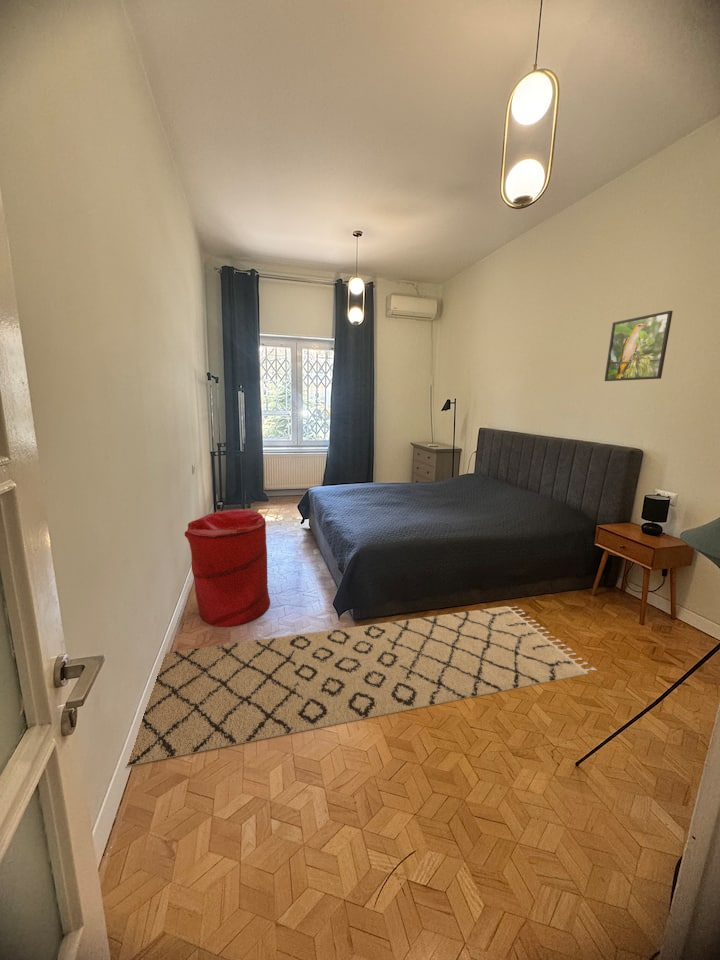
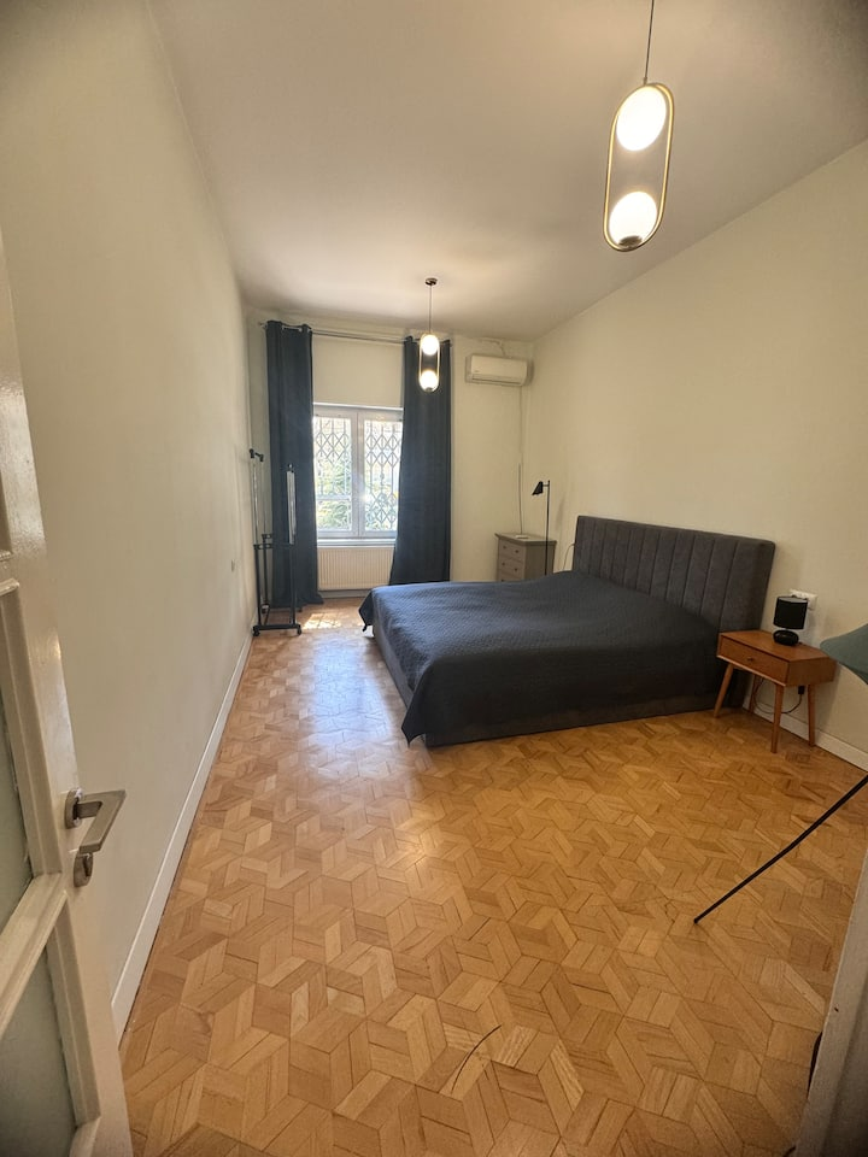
- laundry hamper (229, 563)
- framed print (635, 349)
- rug (346, 667)
